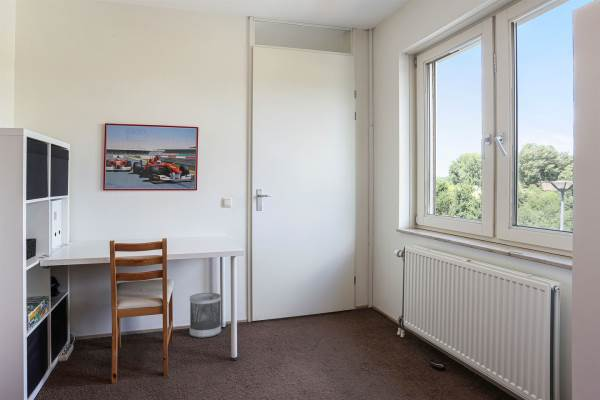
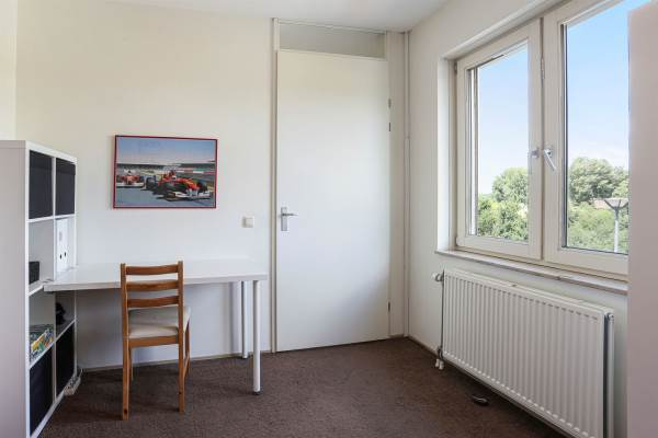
- wastebasket (205, 314)
